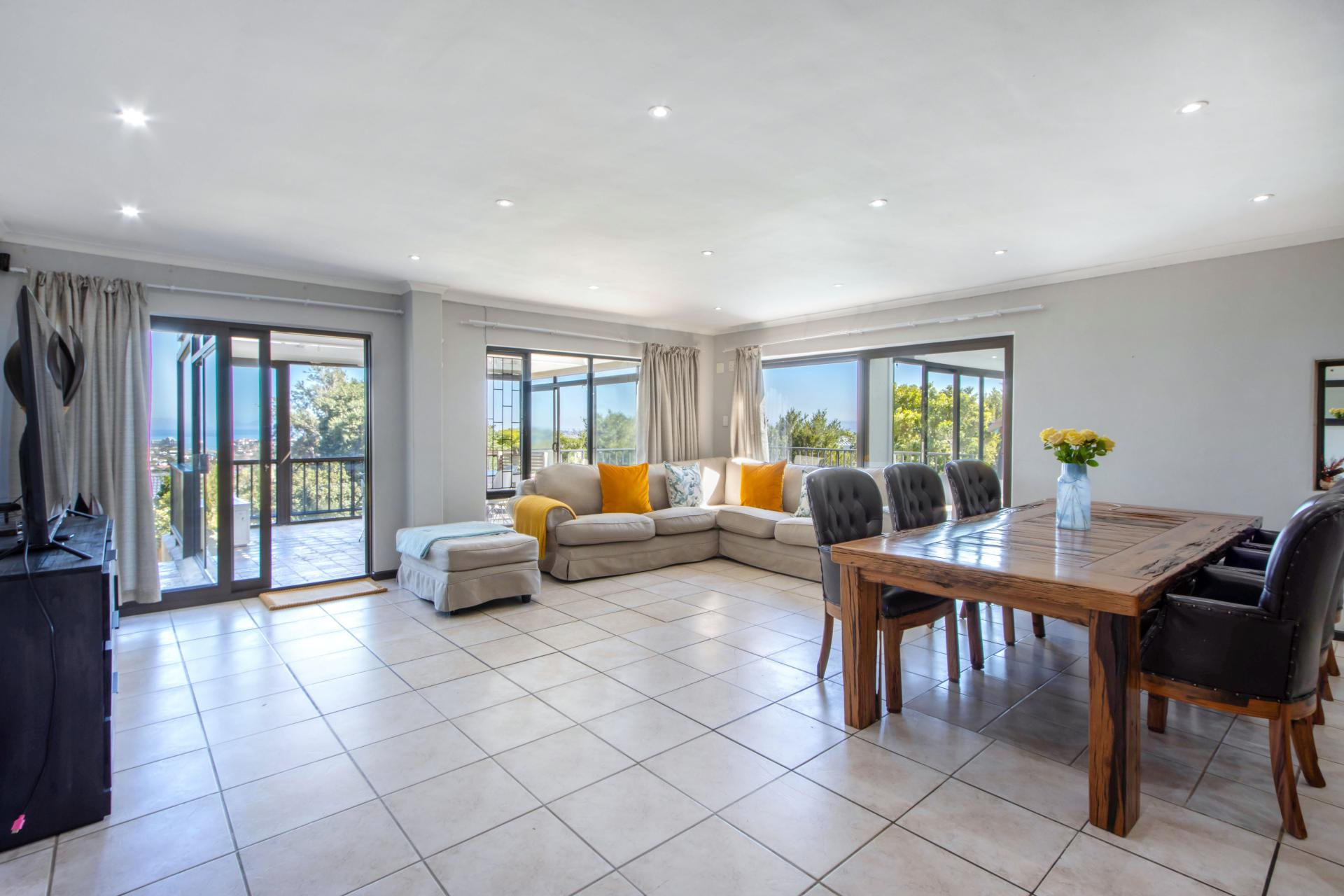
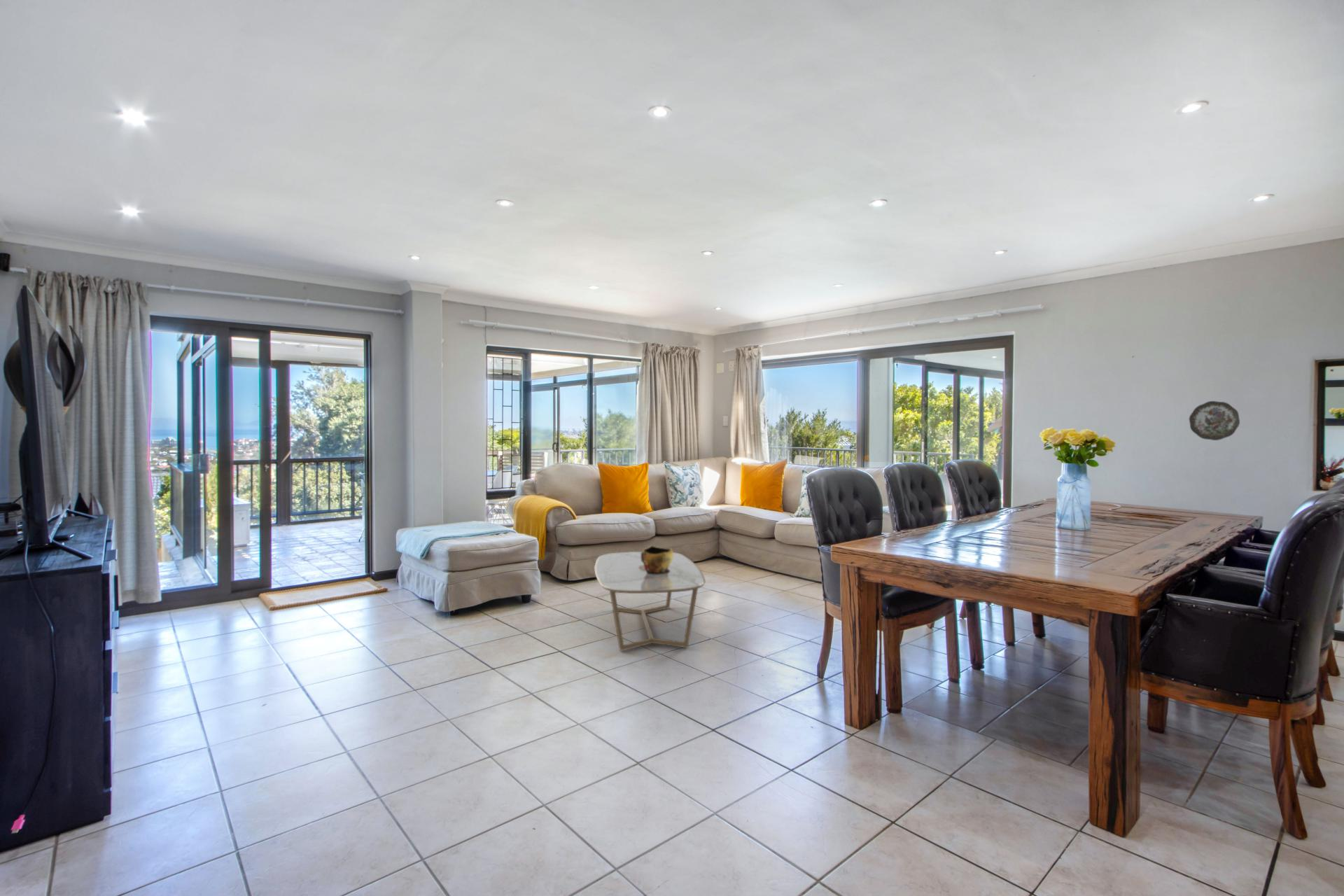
+ decorative bowl (657, 559)
+ decorative plate (1214, 420)
+ coffee table (647, 593)
